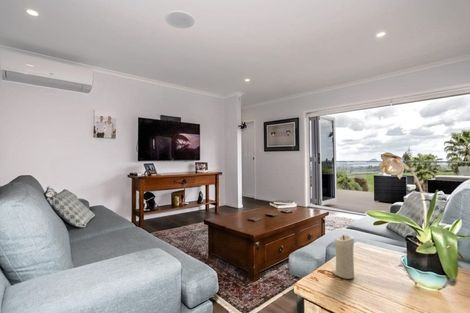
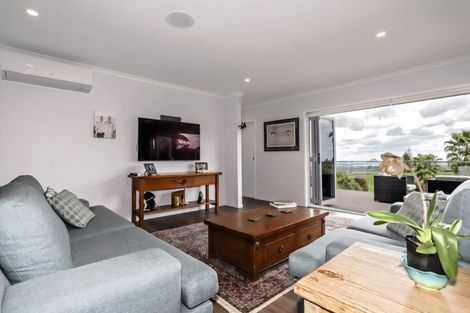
- candle (343, 254)
